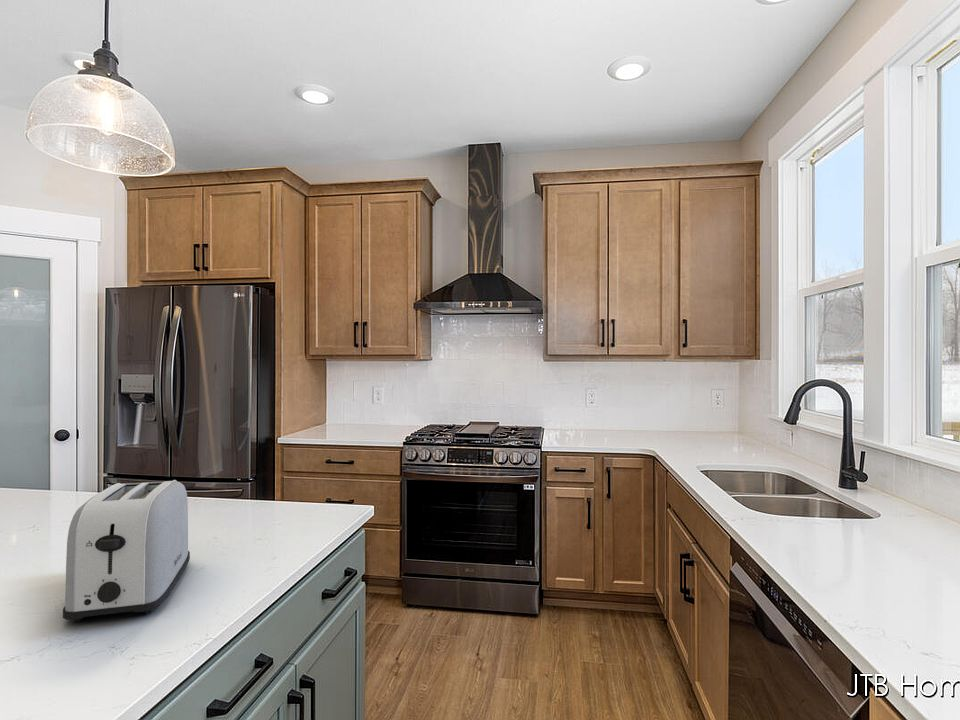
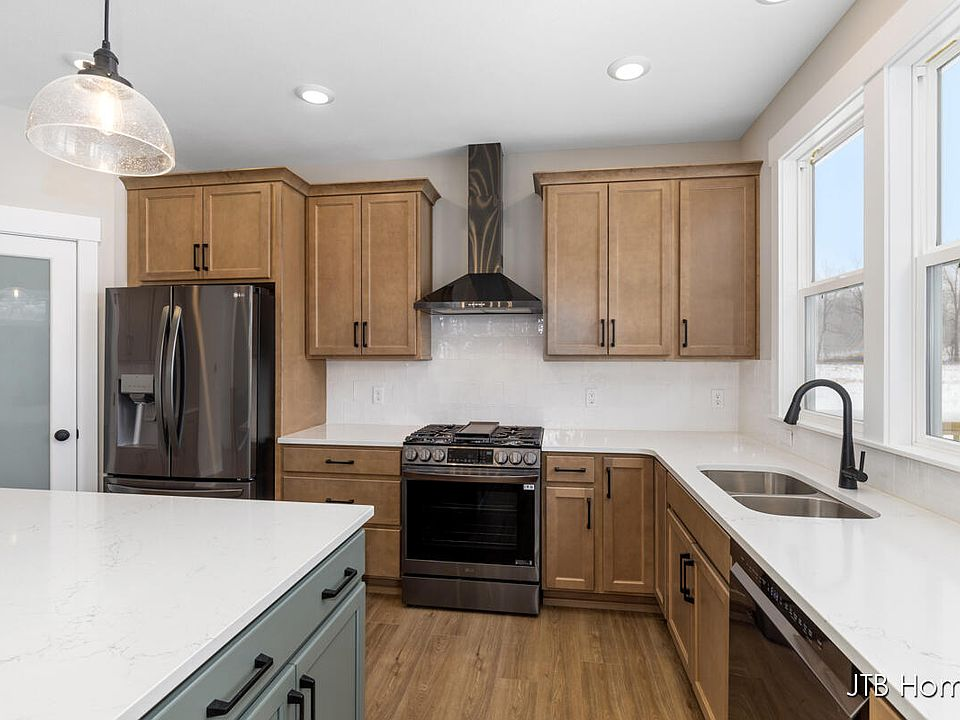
- toaster (133, 540)
